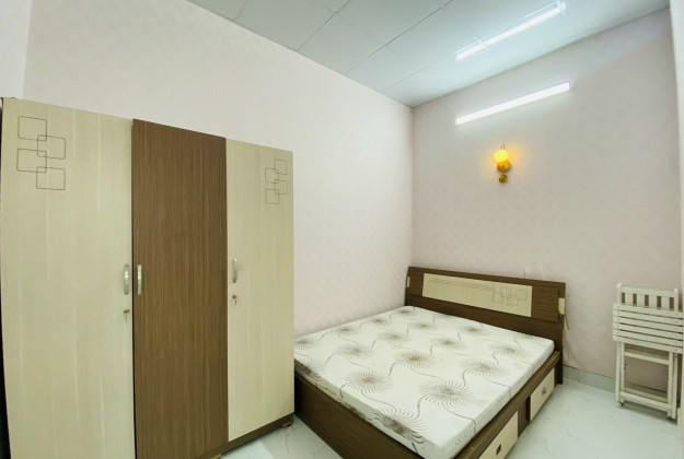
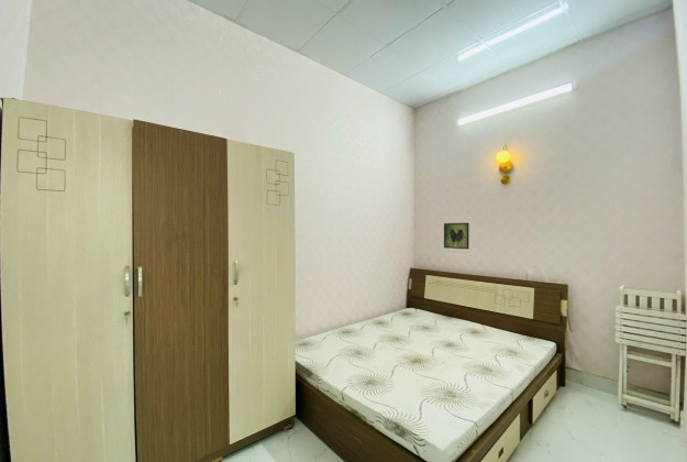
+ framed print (455, 235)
